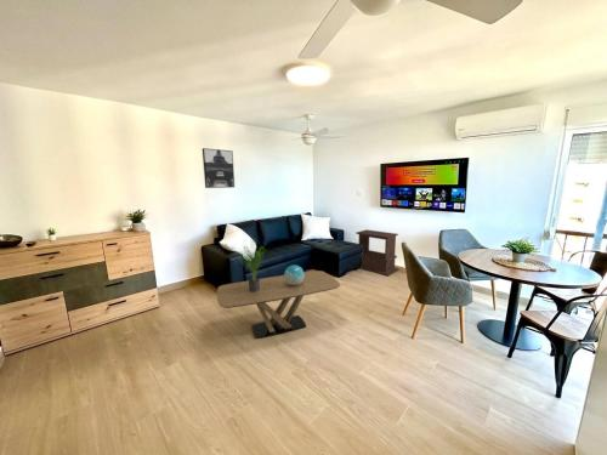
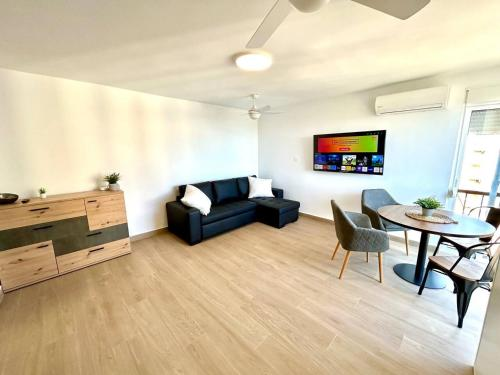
- potted plant (253, 266)
- side table (376, 251)
- decorative sphere (294, 274)
- coffee table (279, 306)
- wall art (219, 169)
